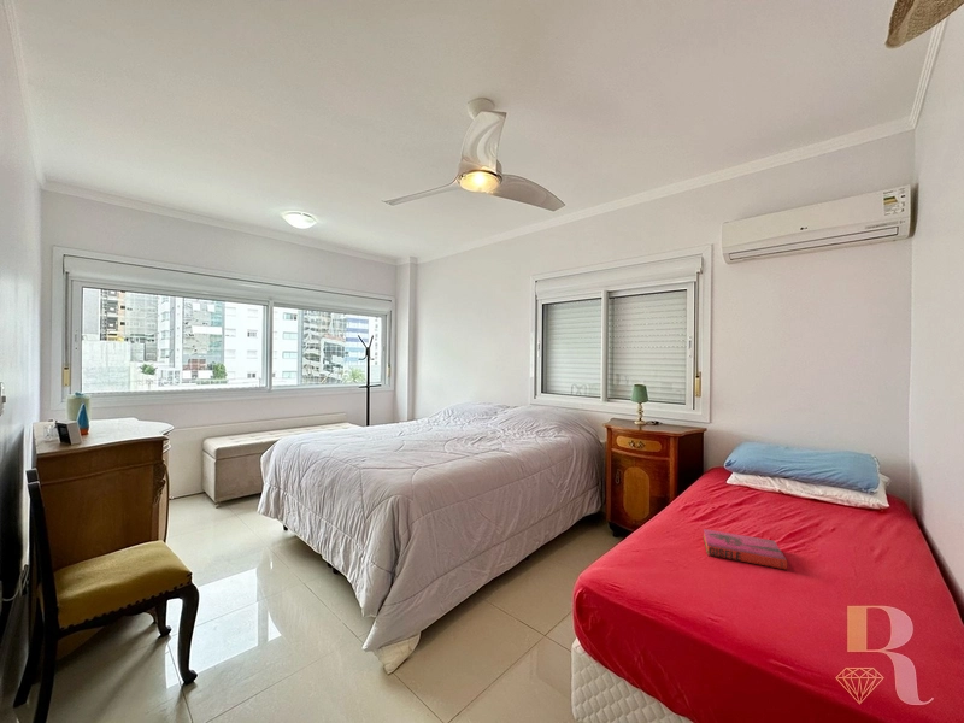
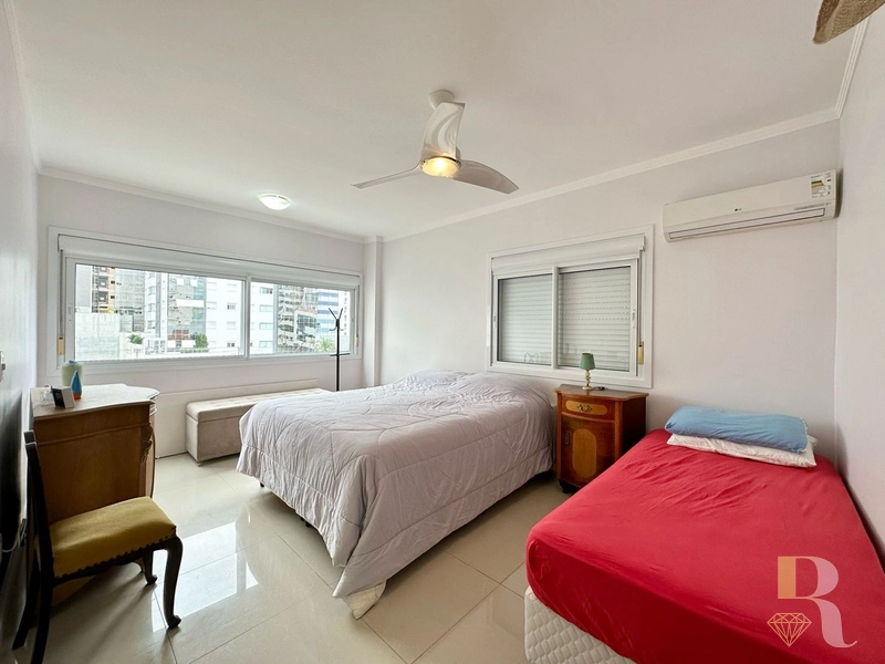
- hardback book (741, 547)
